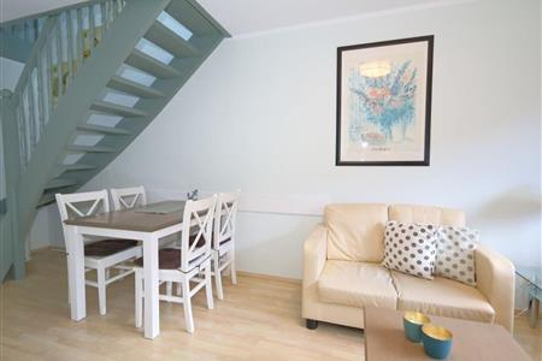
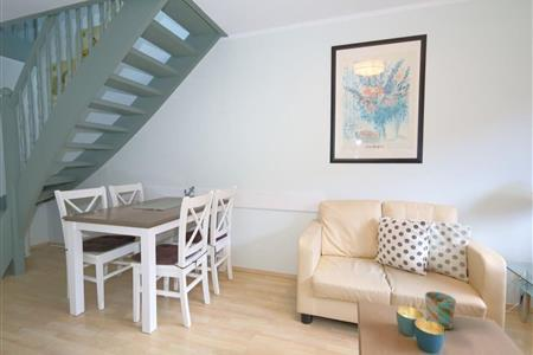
+ mug (439, 308)
